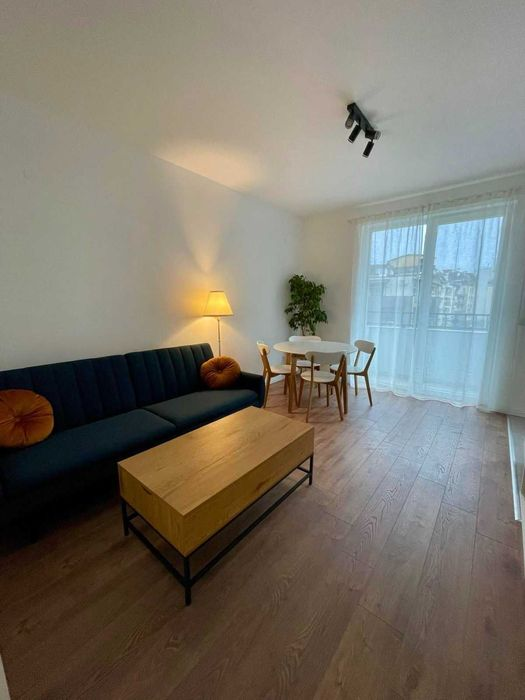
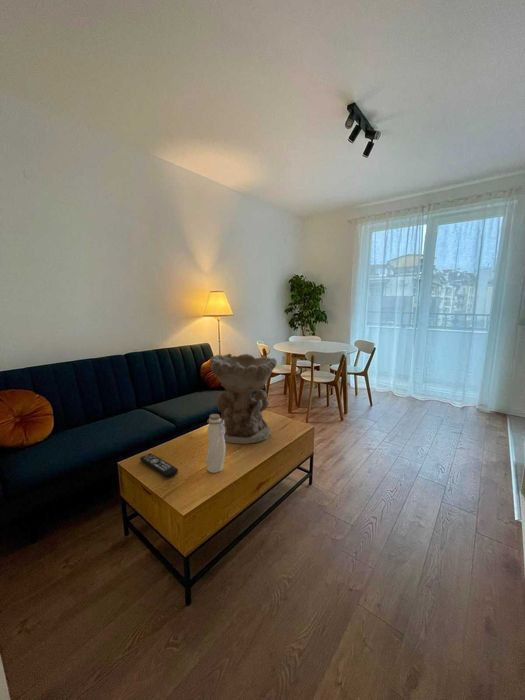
+ decorative bowl (242, 395)
+ remote control (158, 465)
+ water bottle (216, 442)
